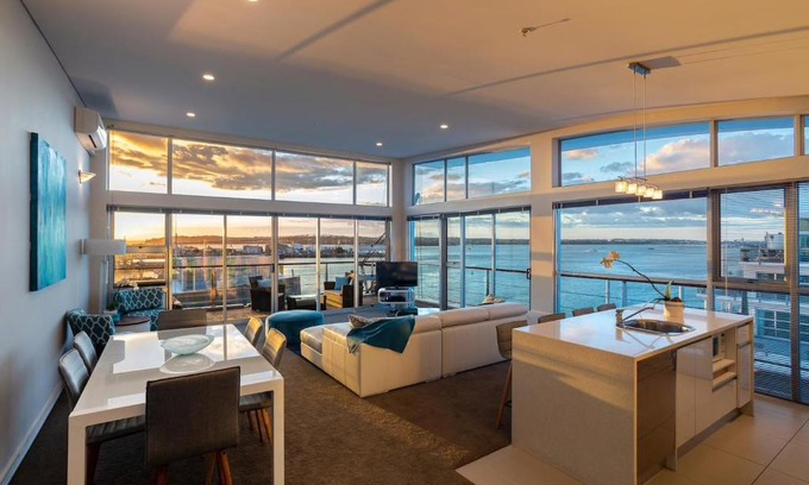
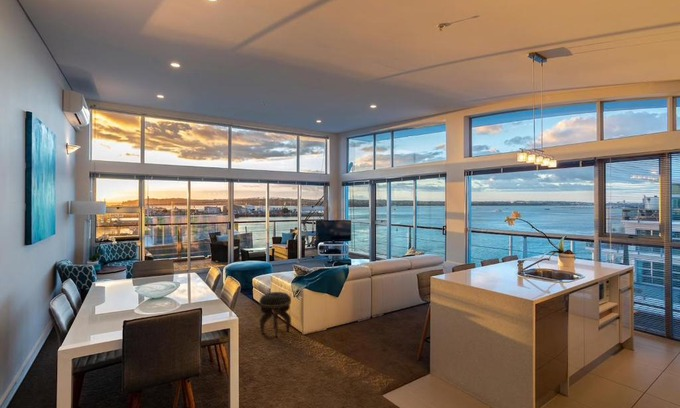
+ footstool (275, 313)
